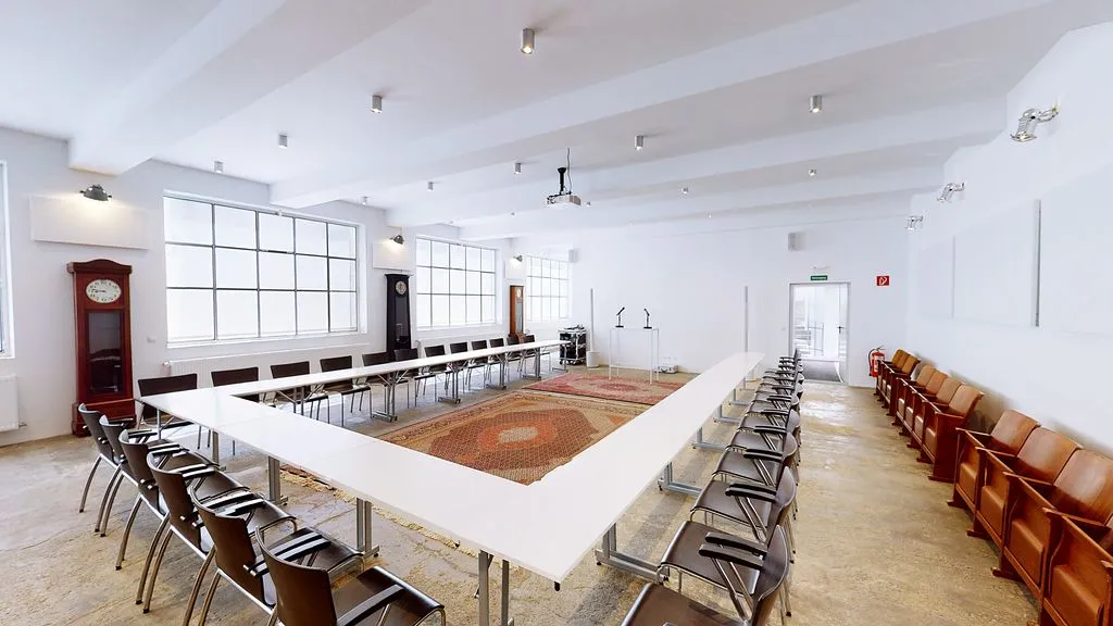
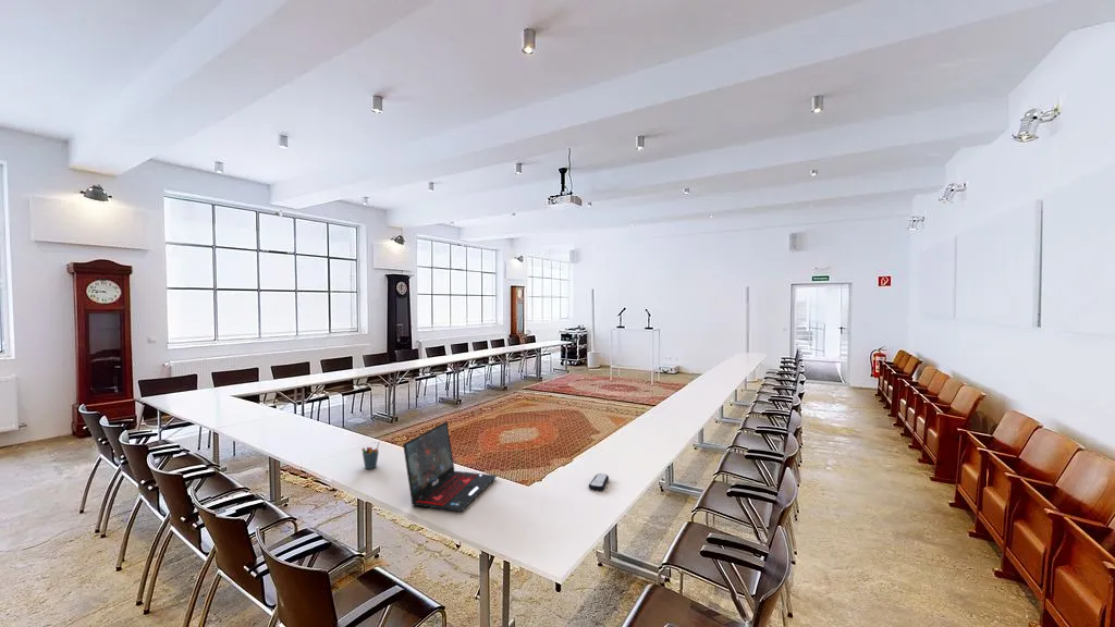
+ pen holder (370, 455)
+ remote control (599, 481)
+ laptop (452, 462)
